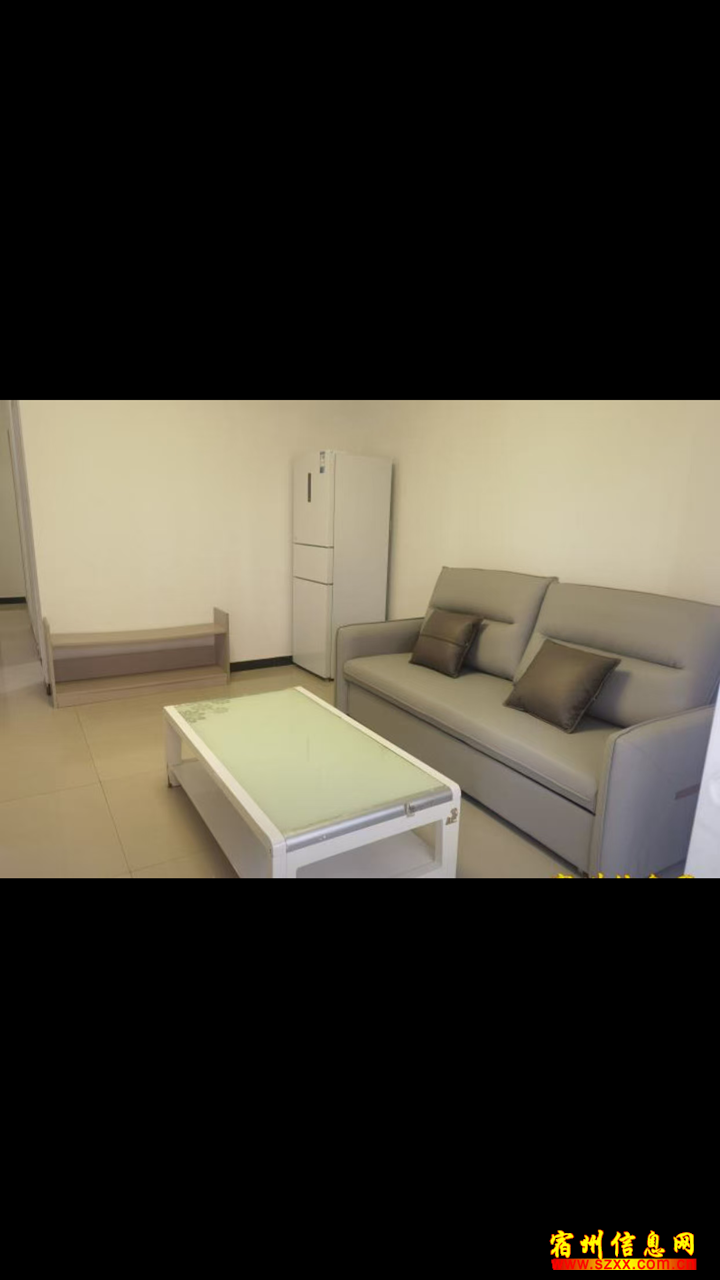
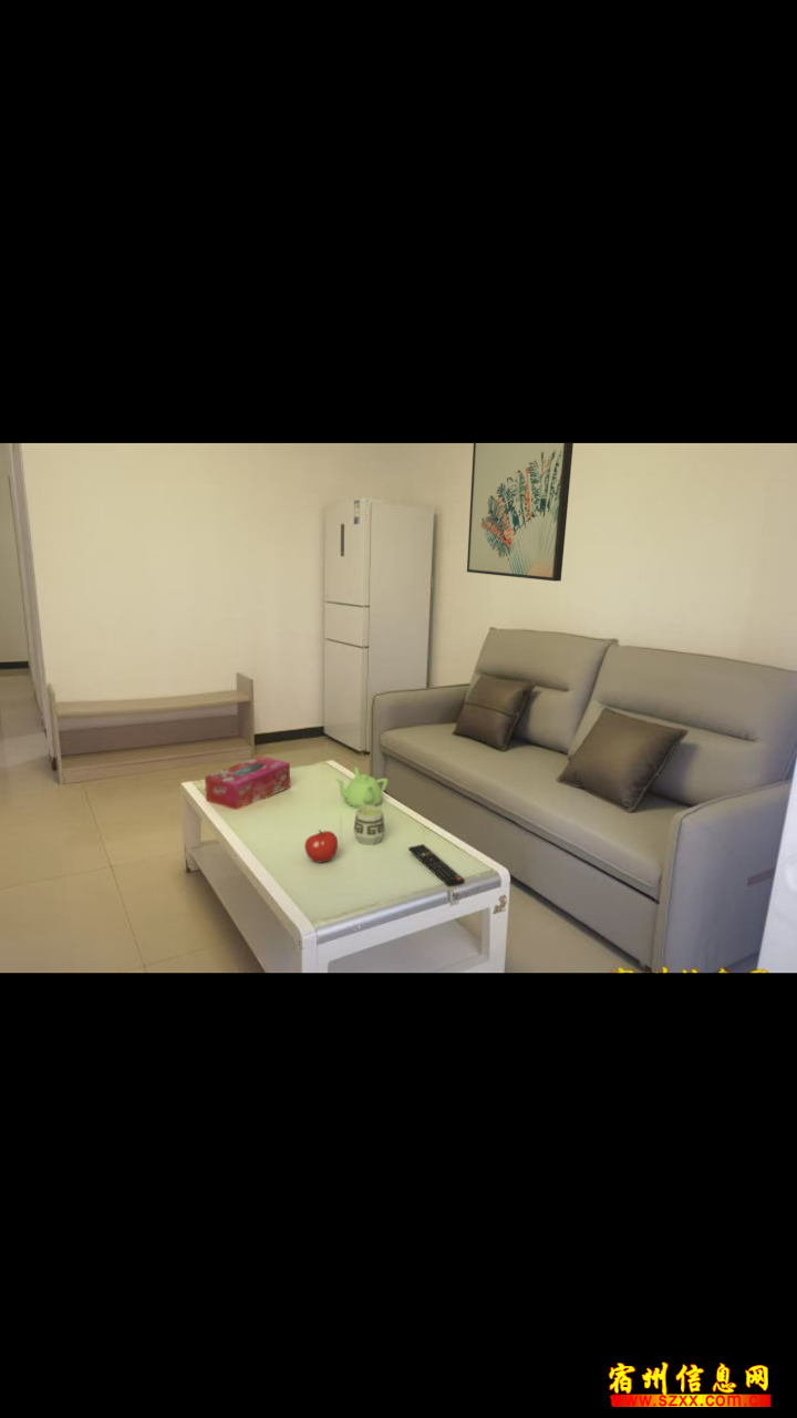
+ wall art (515, 505)
+ remote control (435, 865)
+ cup (369, 825)
+ fruit (321, 844)
+ tissue box (249, 781)
+ teapot (361, 789)
